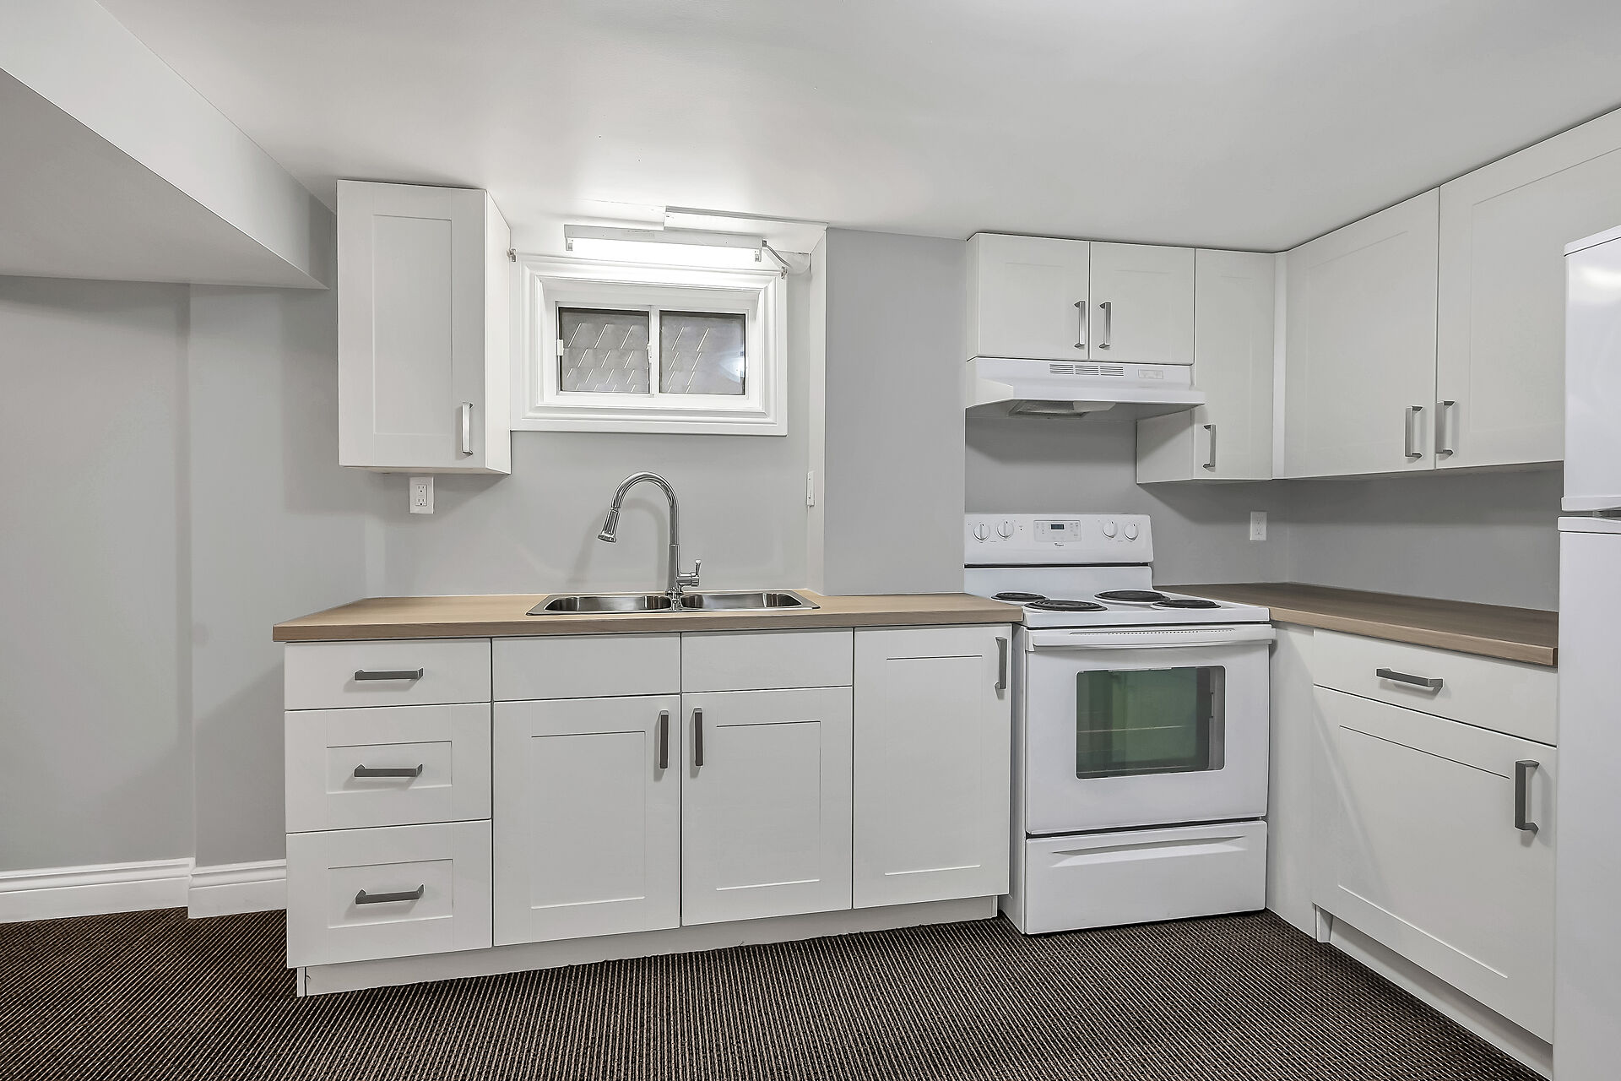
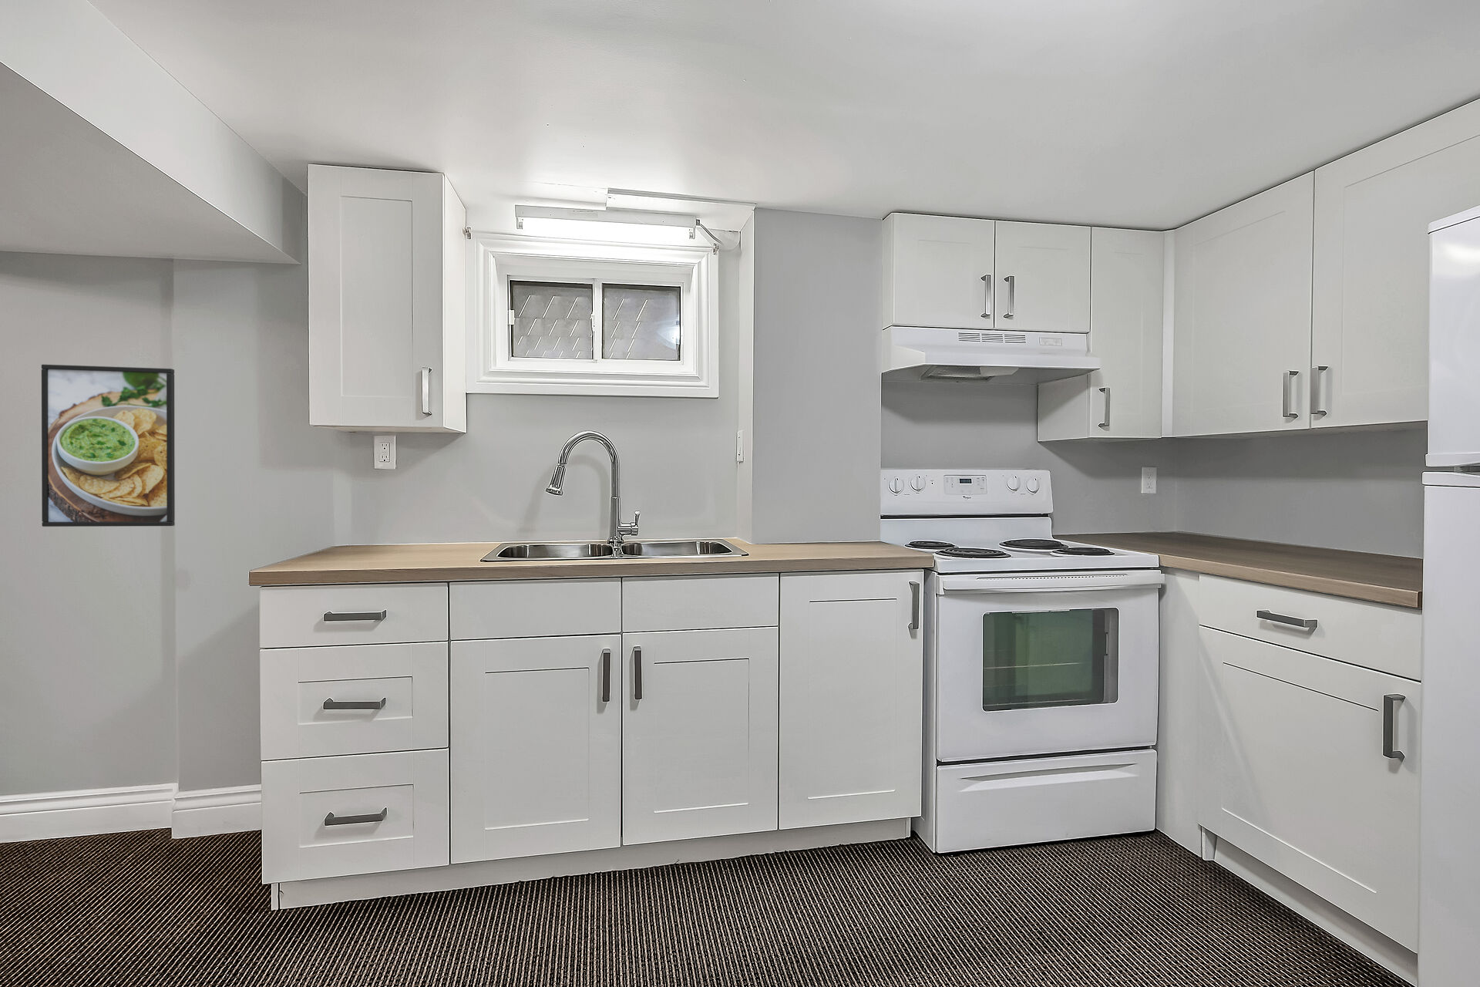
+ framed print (109, 446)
